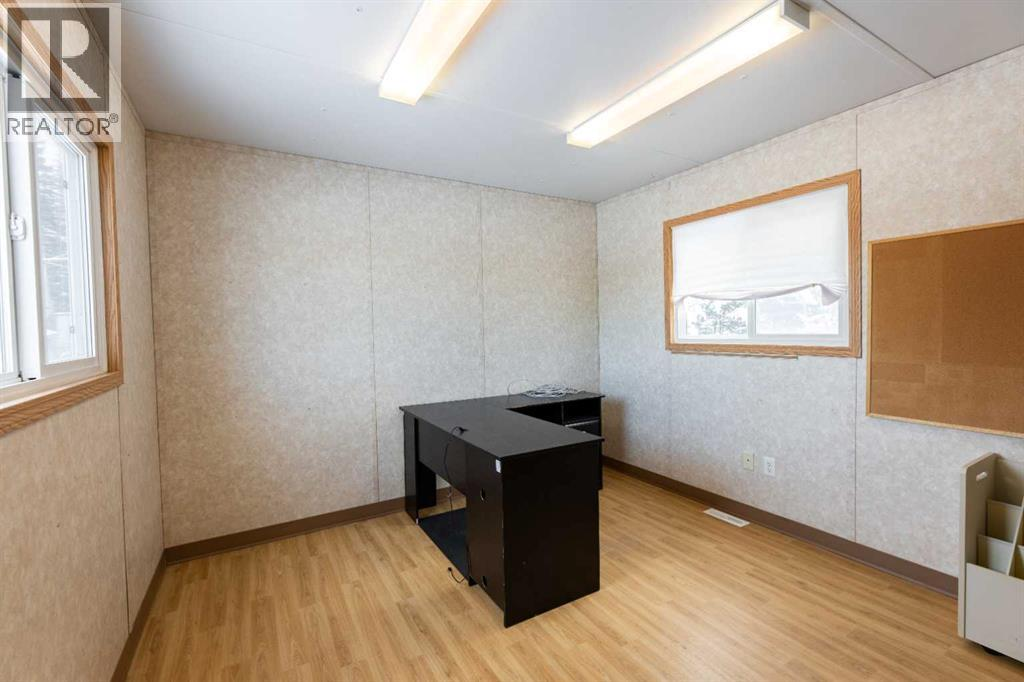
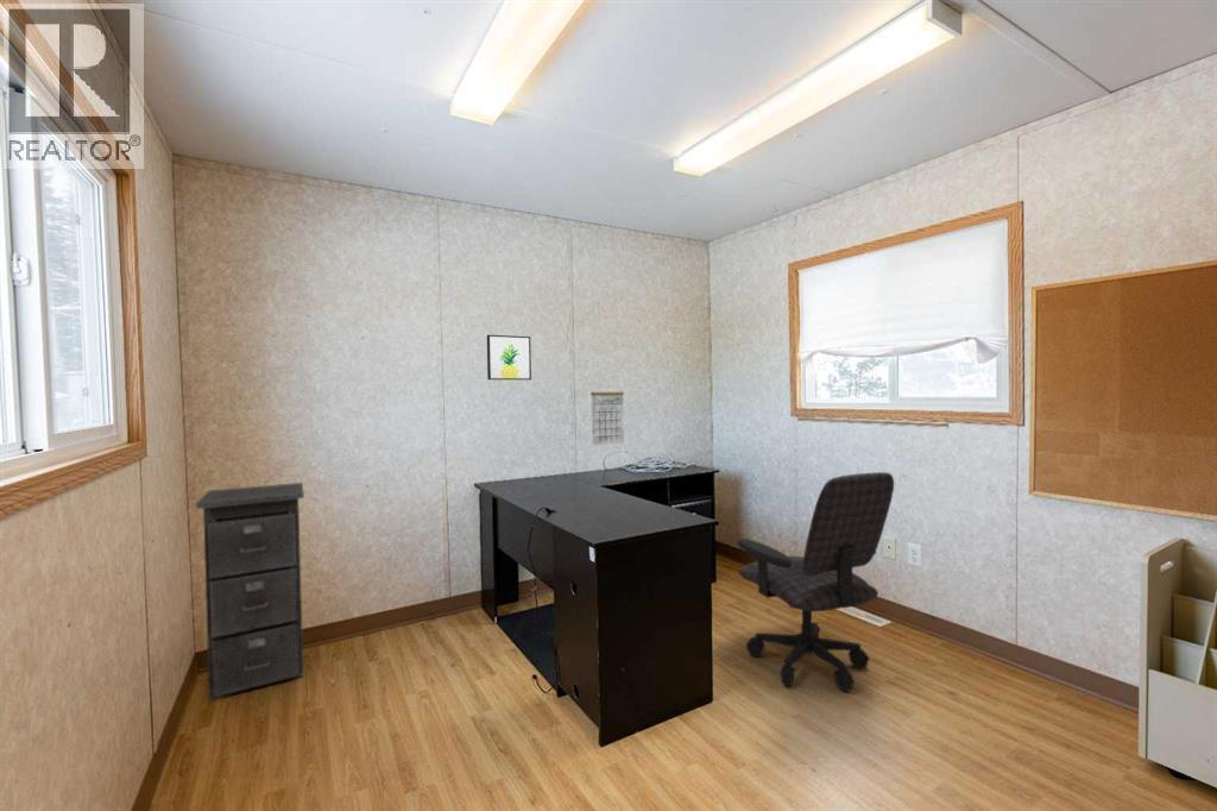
+ office chair (808, 566)
+ wall art (509, 358)
+ calendar (607, 411)
+ filing cabinet (257, 584)
